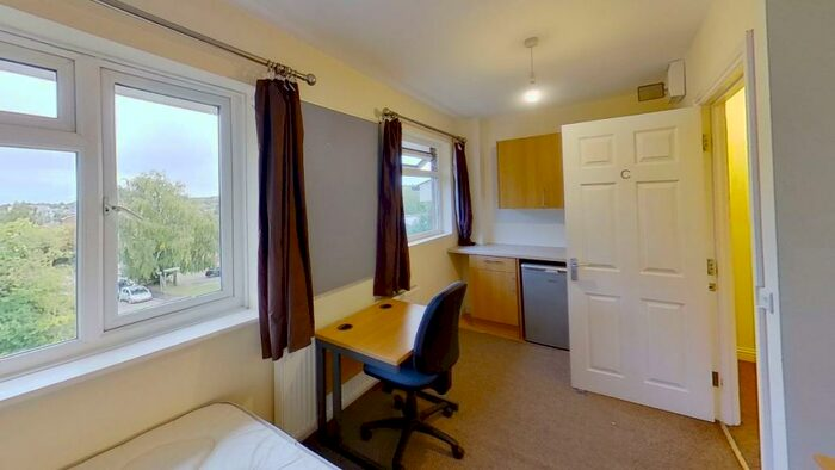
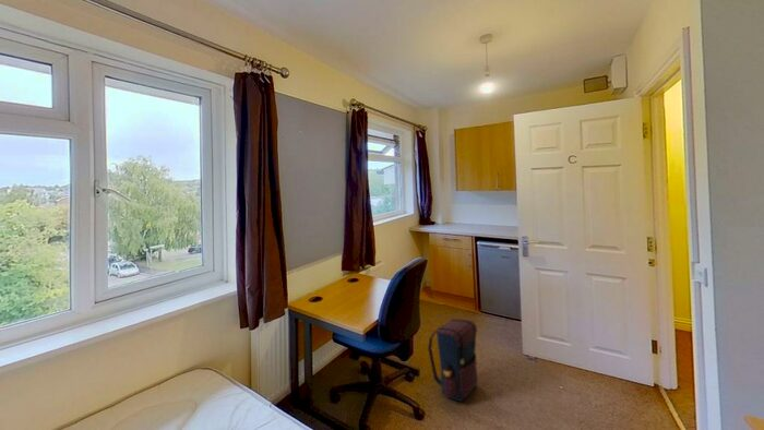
+ satchel (452, 356)
